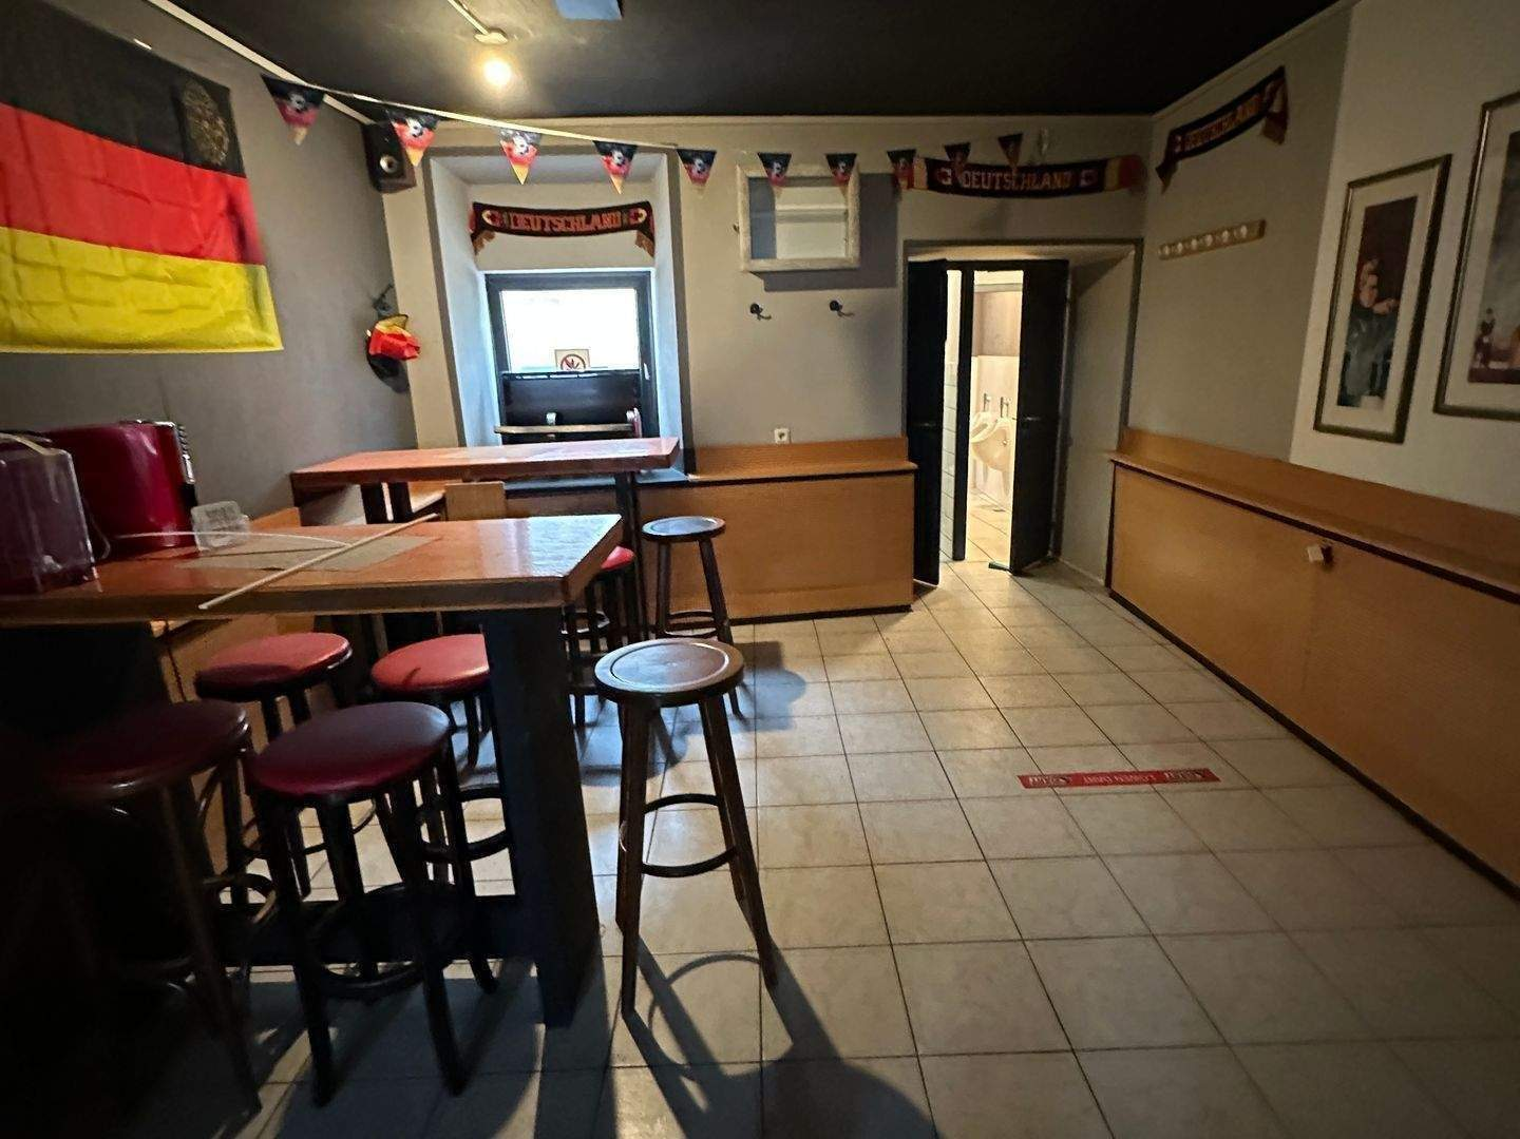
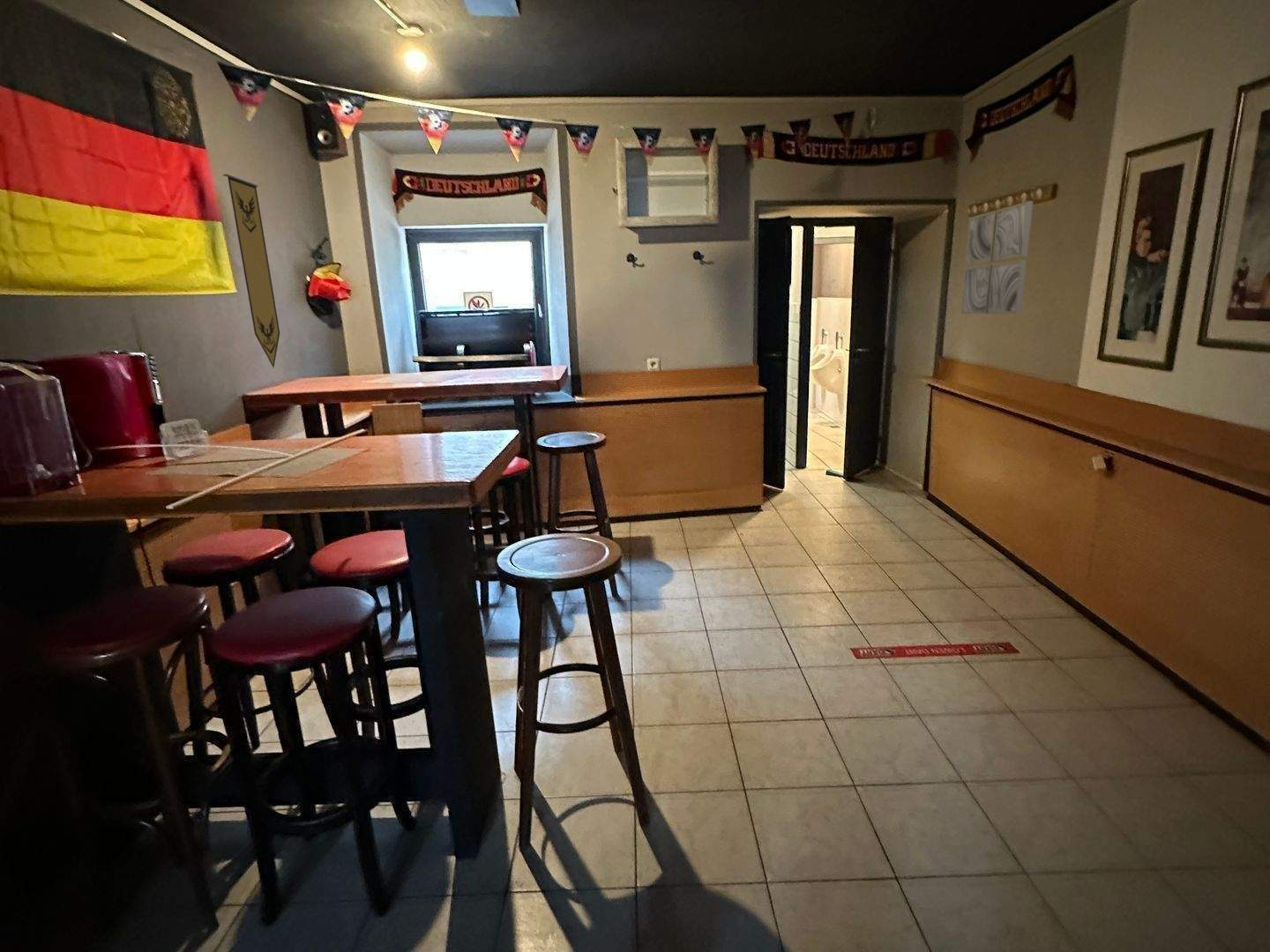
+ wall art (994, 264)
+ pennant (257, 277)
